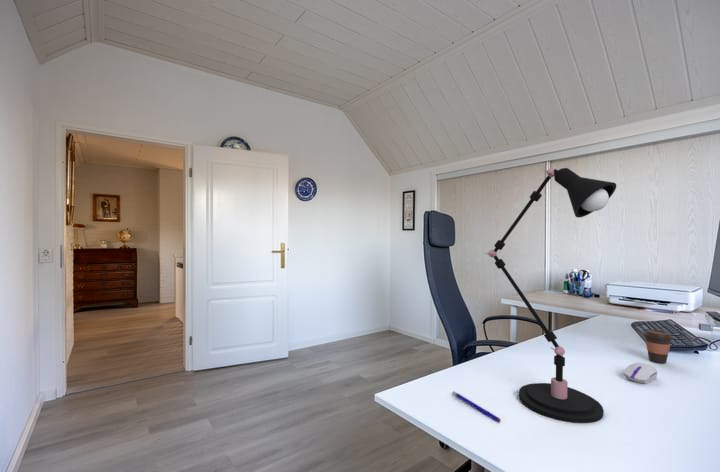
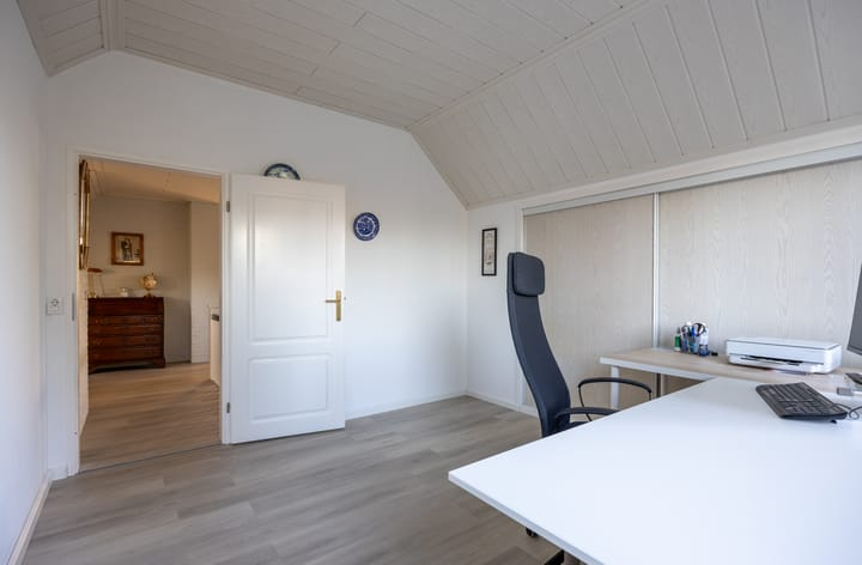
- computer mouse (641, 371)
- desk lamp (525, 297)
- coffee cup (657, 346)
- pen (474, 405)
